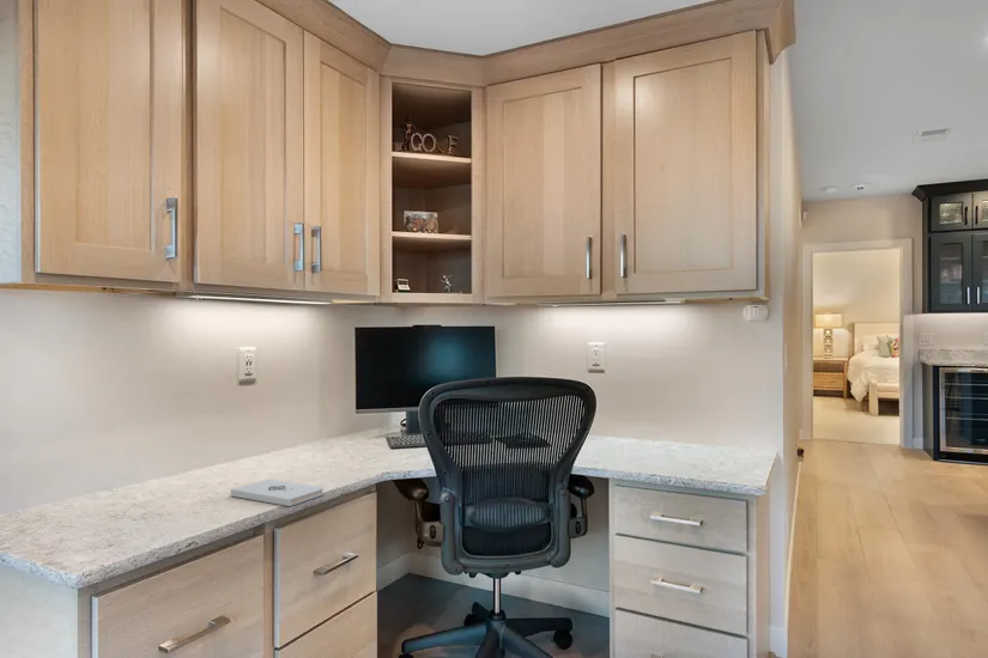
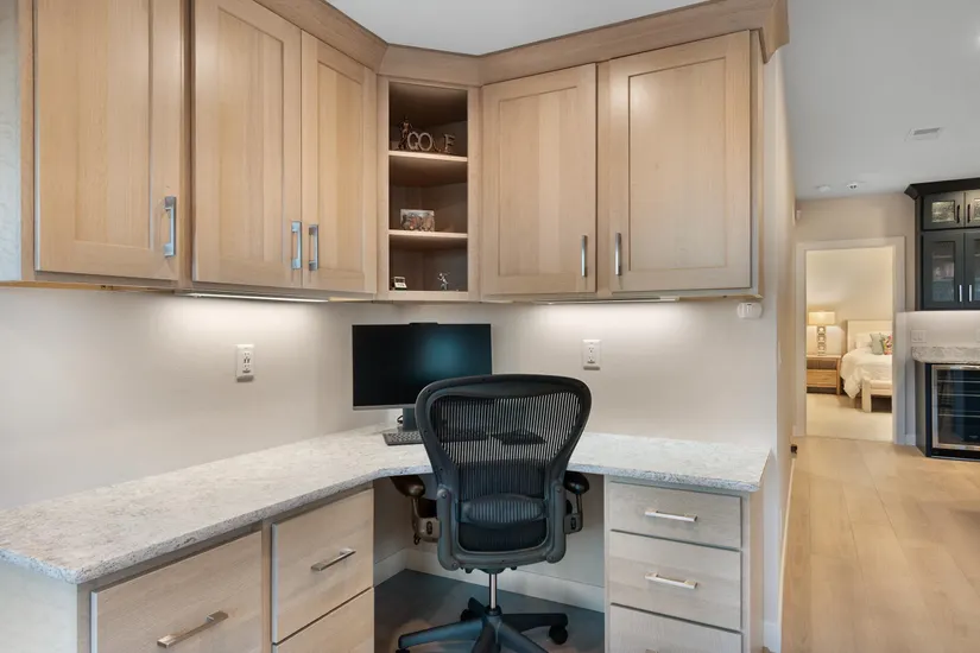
- notepad (278, 492)
